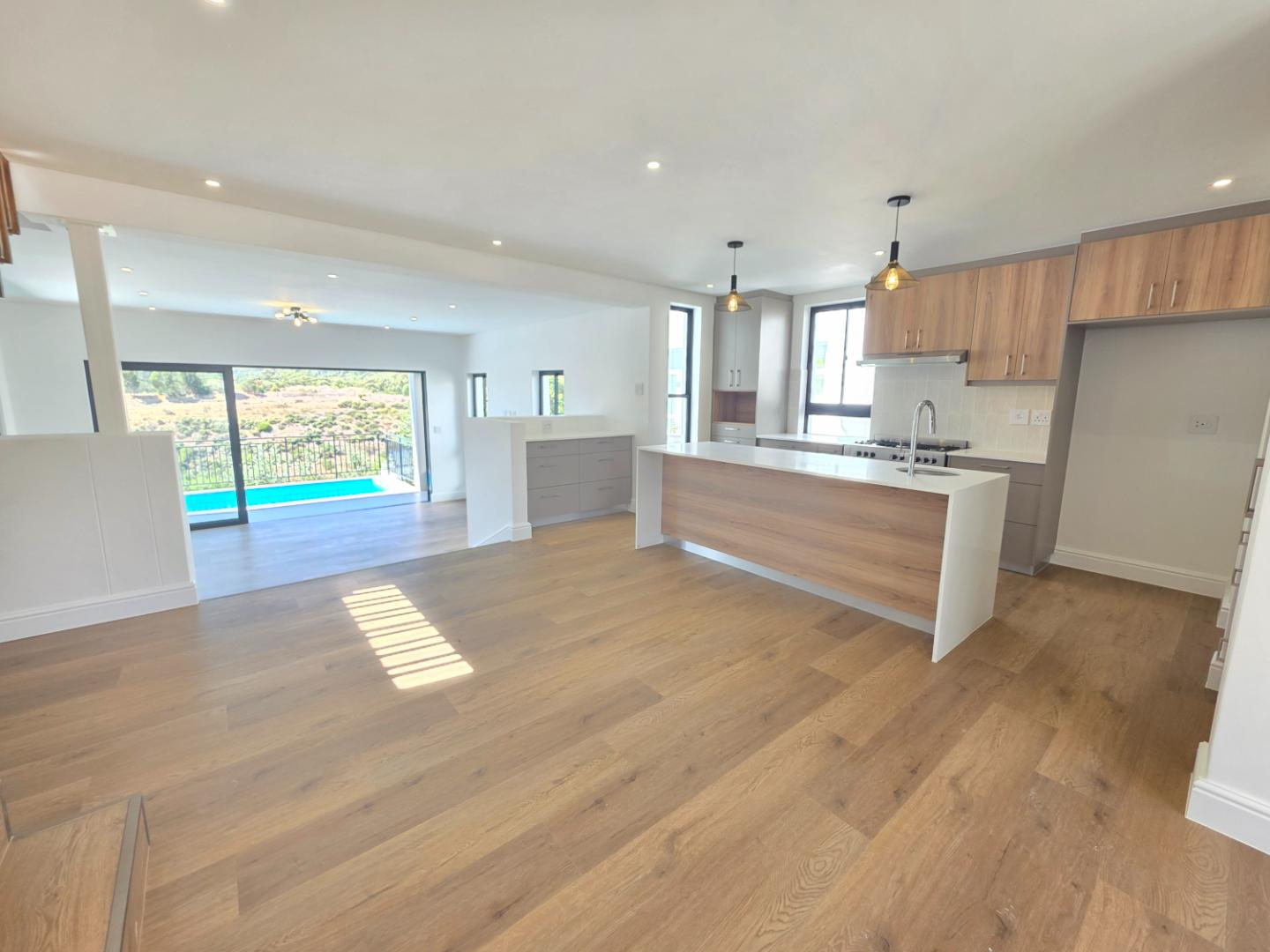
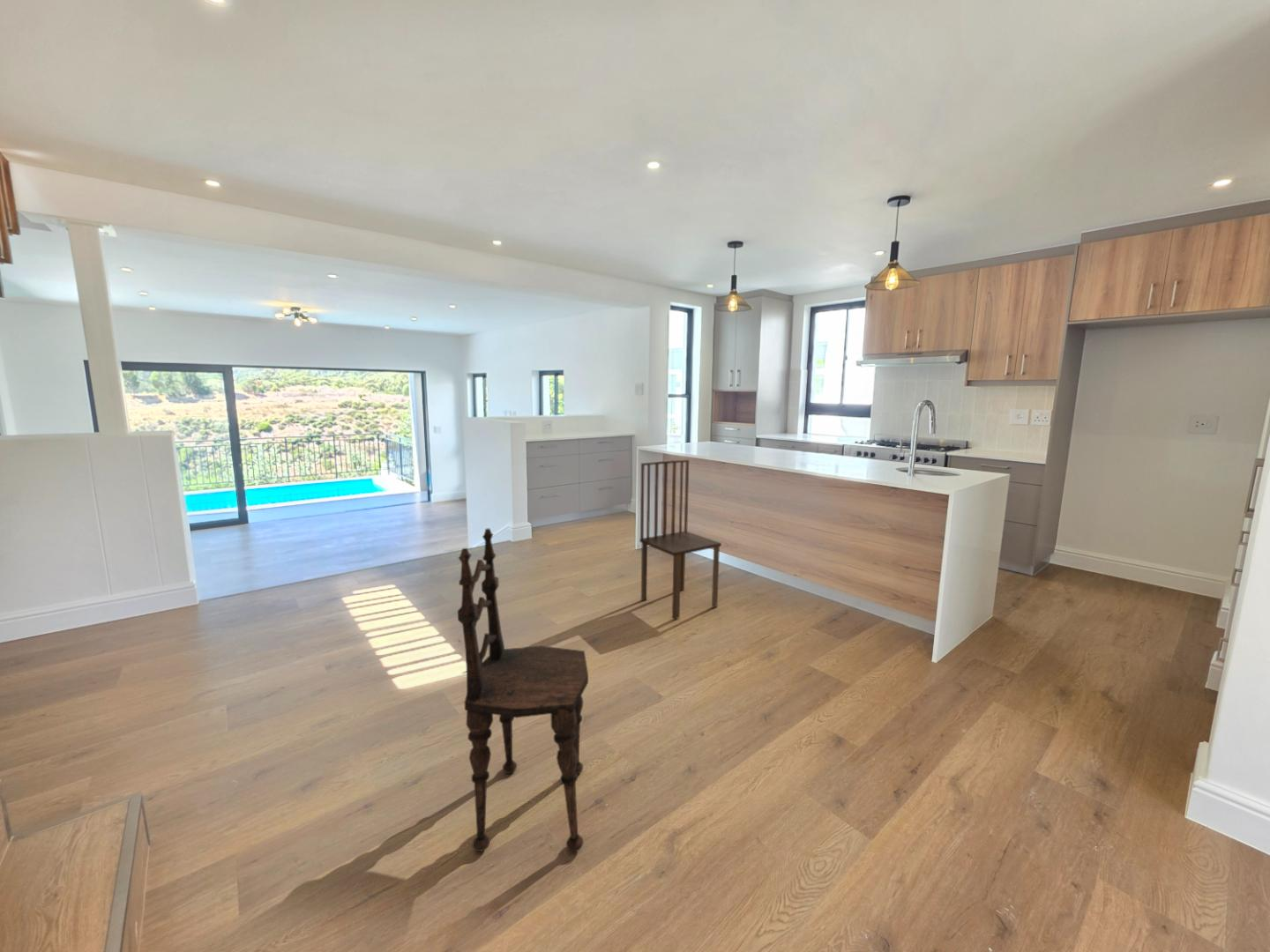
+ dining chair (530, 677)
+ dining chair (680, 534)
